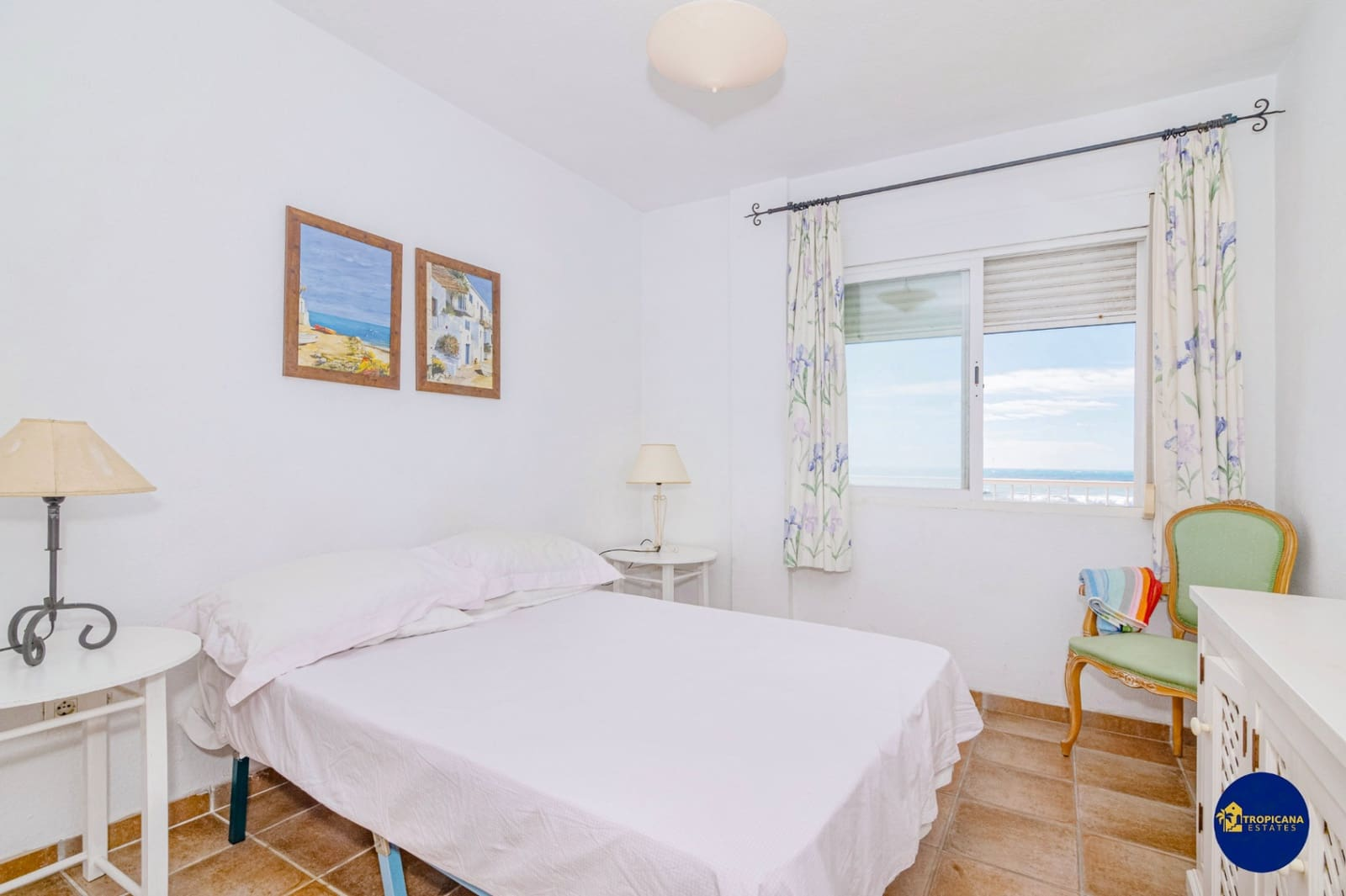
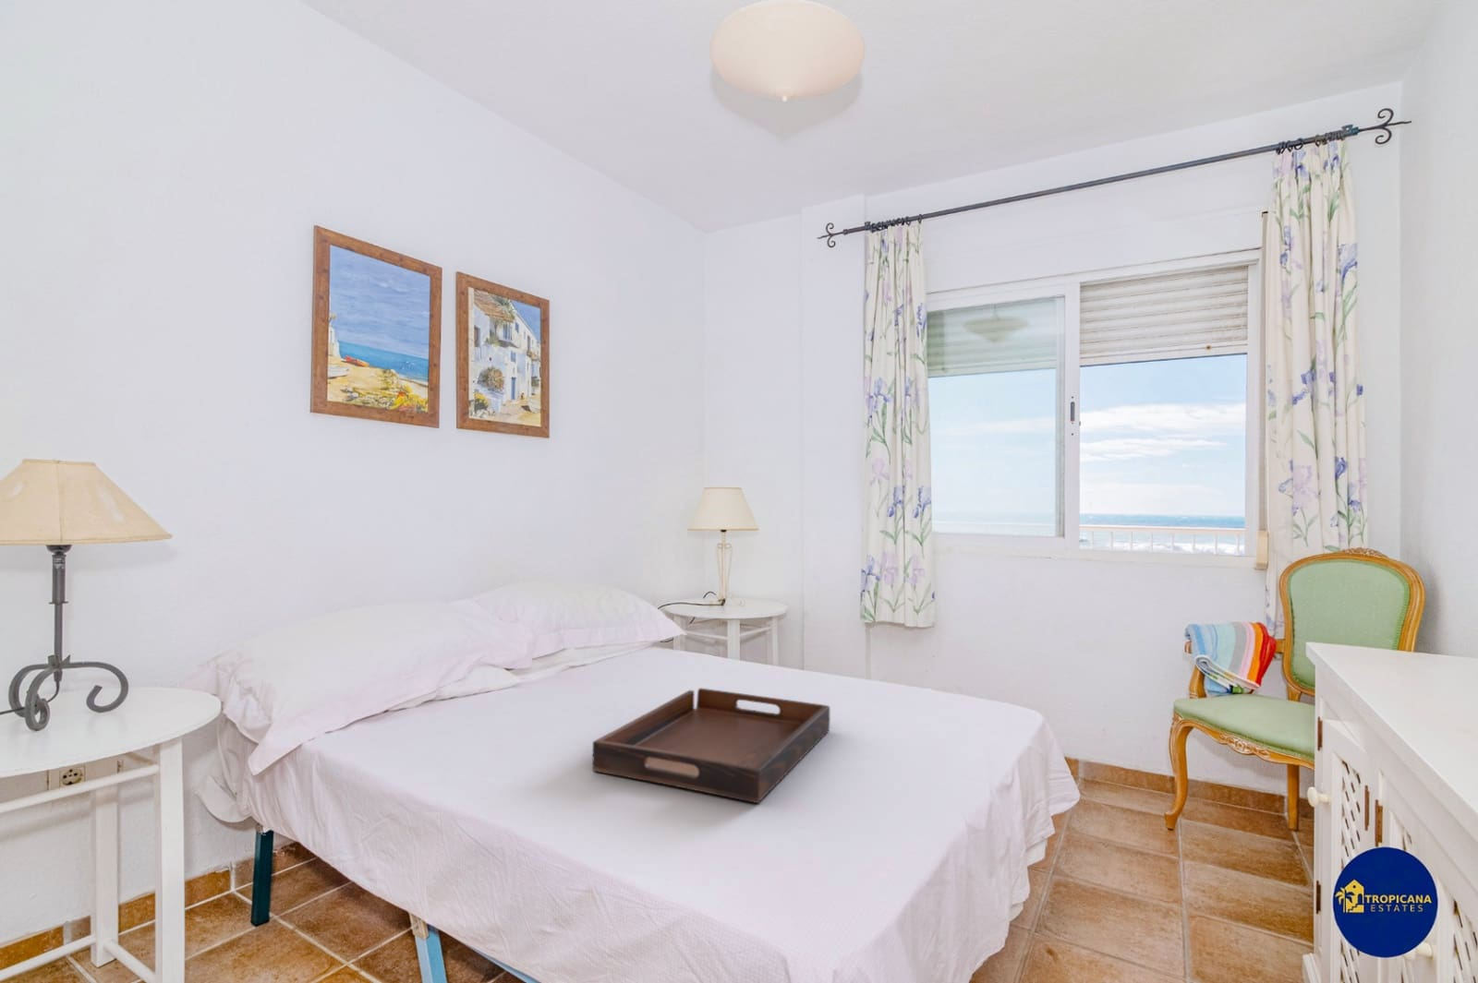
+ serving tray (720, 735)
